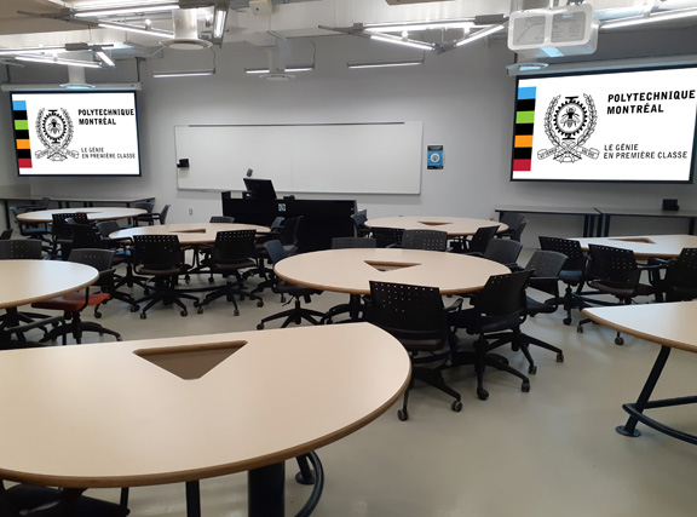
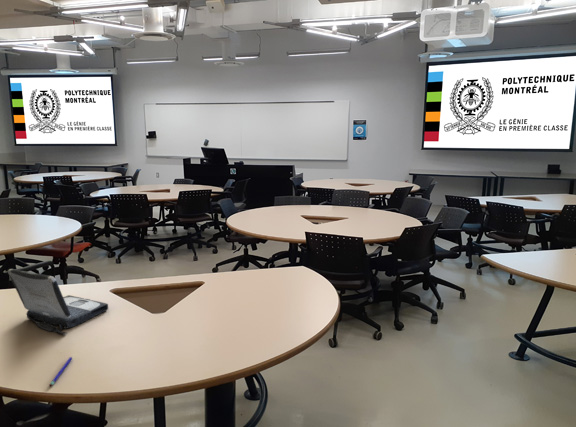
+ laptop (60, 291)
+ pen (61, 370)
